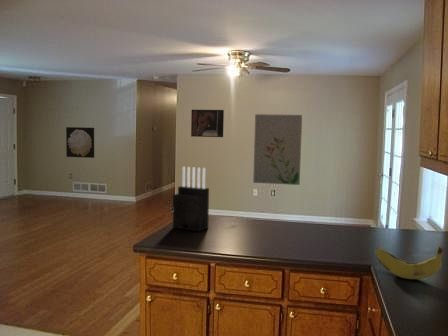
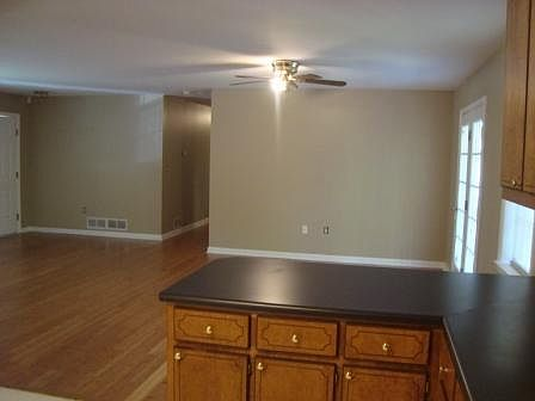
- knife block (189, 198)
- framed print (207, 123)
- banana (406, 261)
- wall art (80, 142)
- wall art (277, 149)
